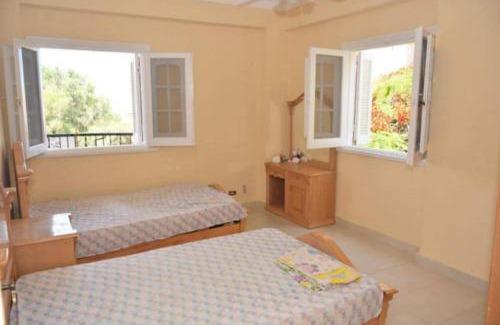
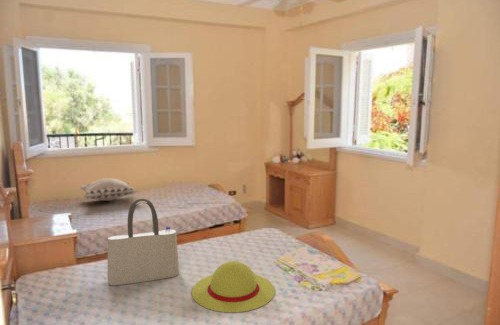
+ tote bag (143, 240)
+ decorative pillow (107, 189)
+ straw hat (233, 276)
